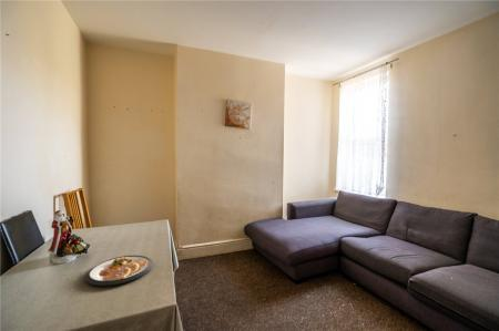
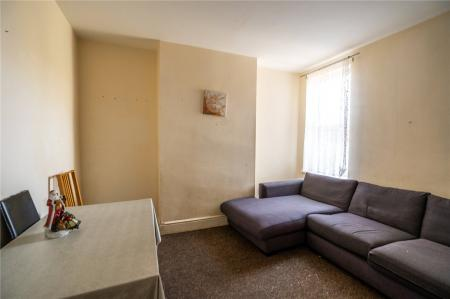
- dish (121, 267)
